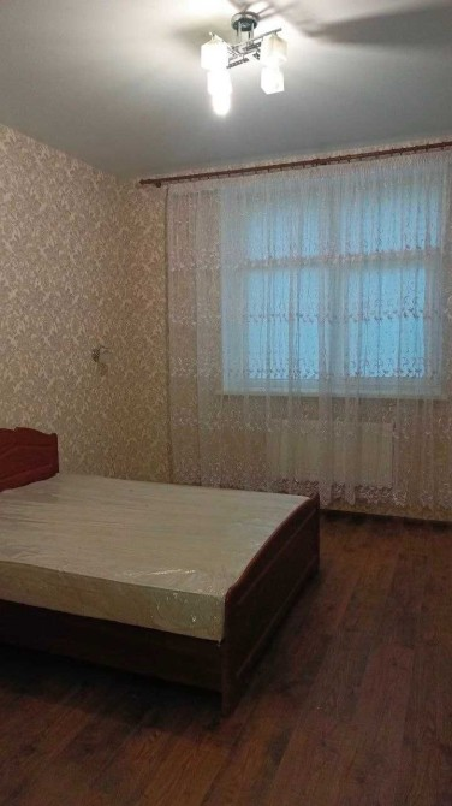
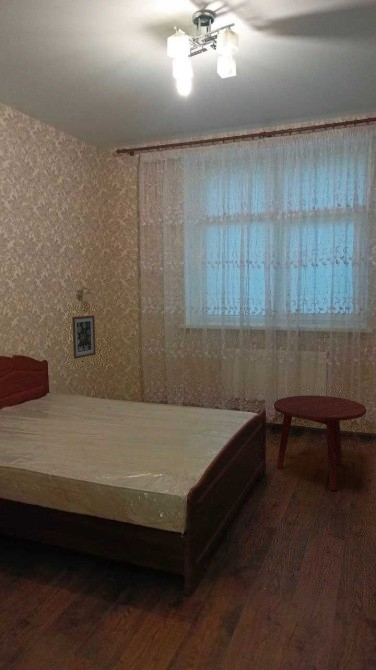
+ side table (327, 439)
+ wall art (84, 336)
